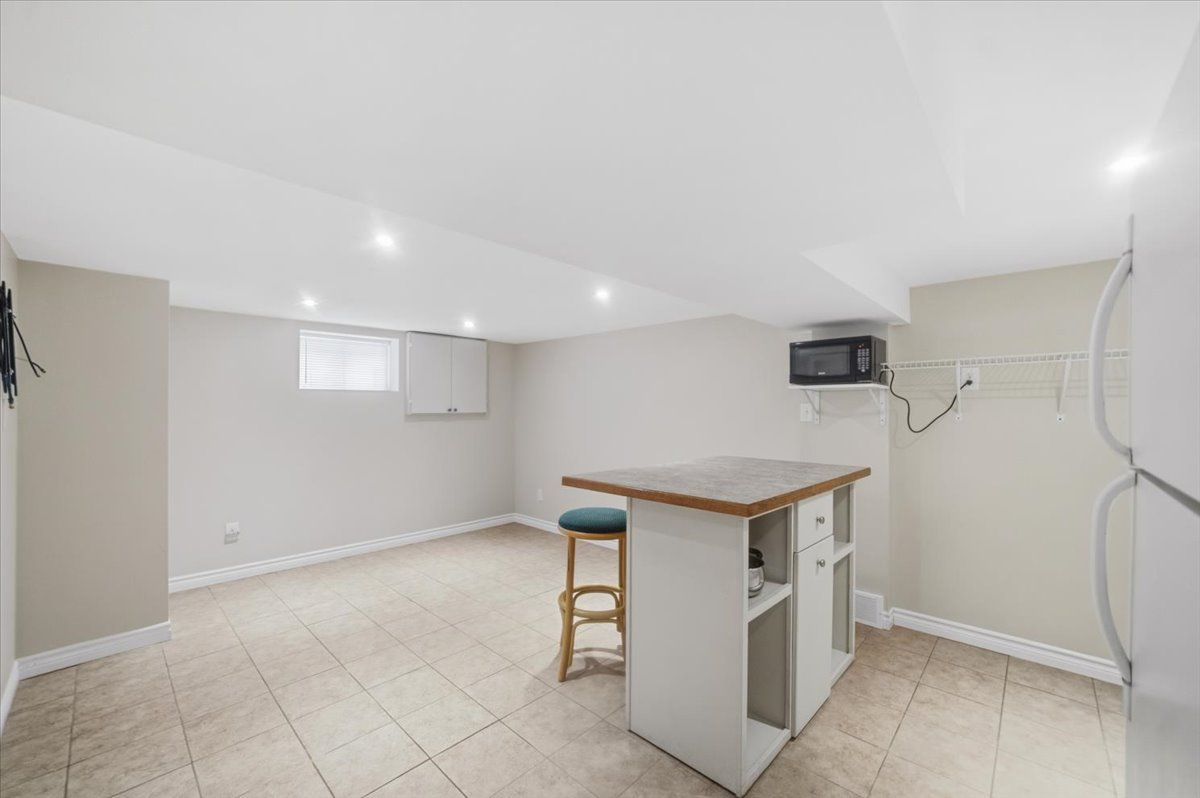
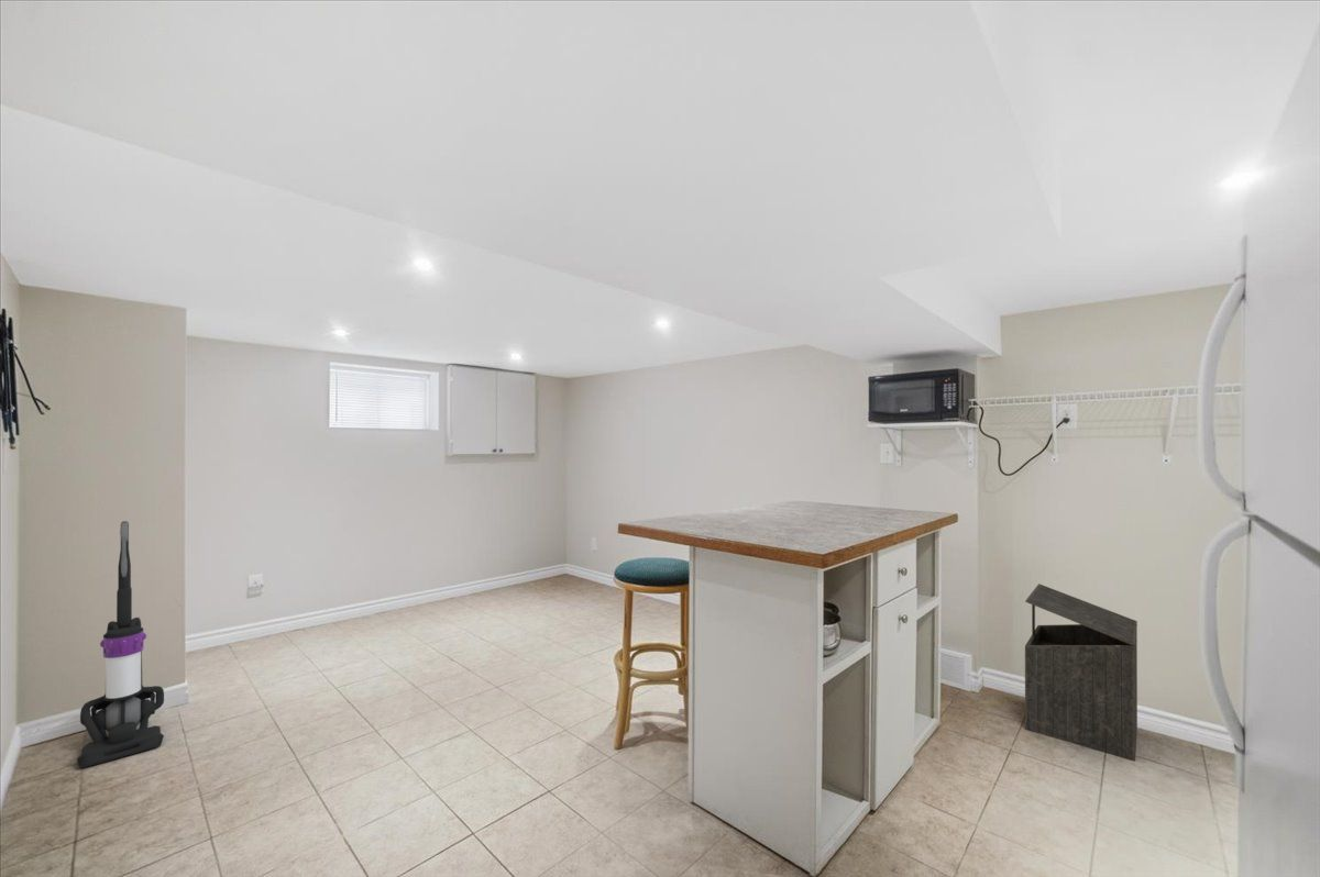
+ trash bin (1081, 663)
+ vacuum cleaner (123, 632)
